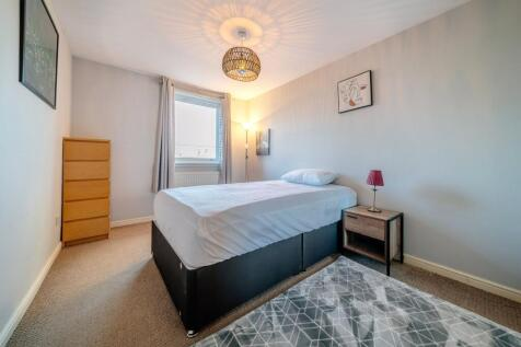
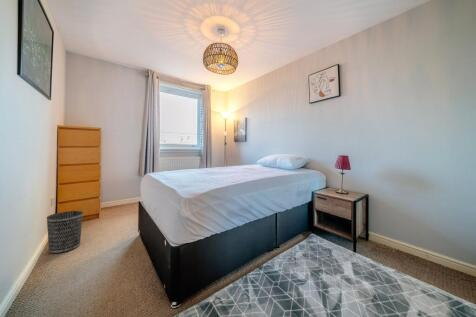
+ wastebasket (65, 231)
